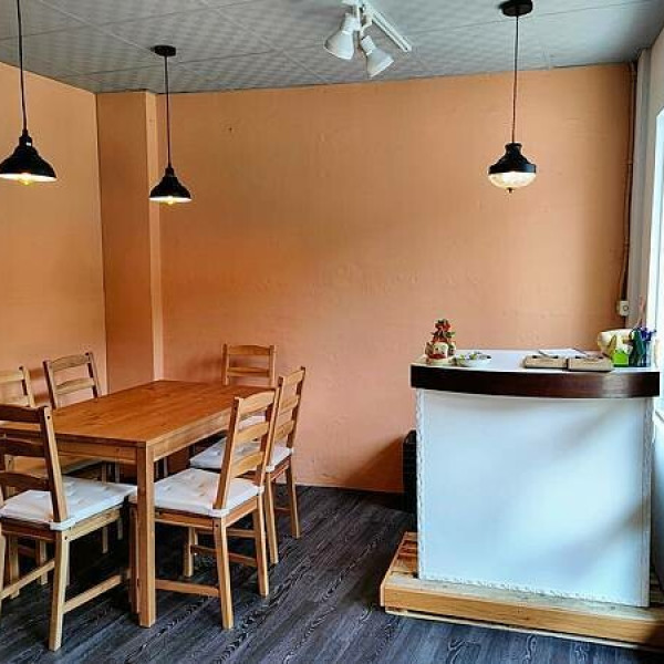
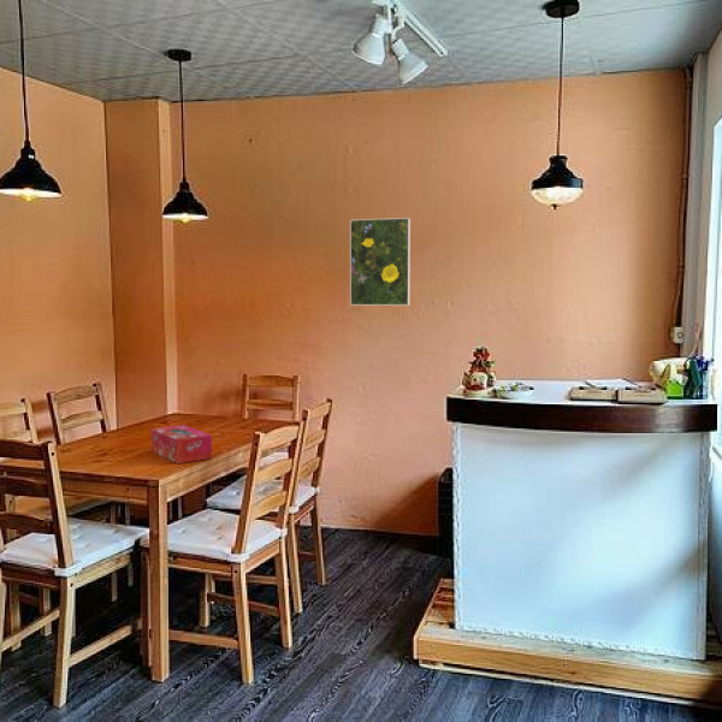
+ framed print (379, 262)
+ tissue box (180, 443)
